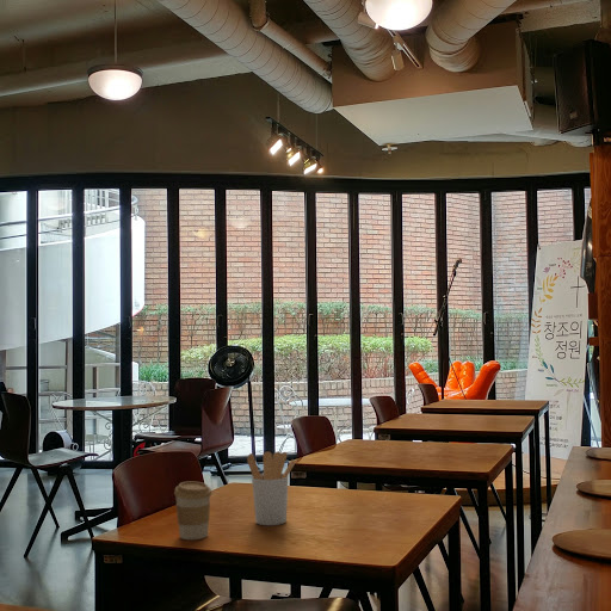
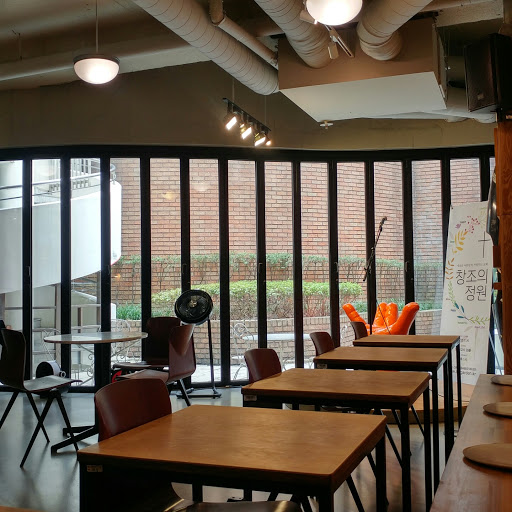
- utensil holder (271, 485)
- coffee cup (193, 510)
